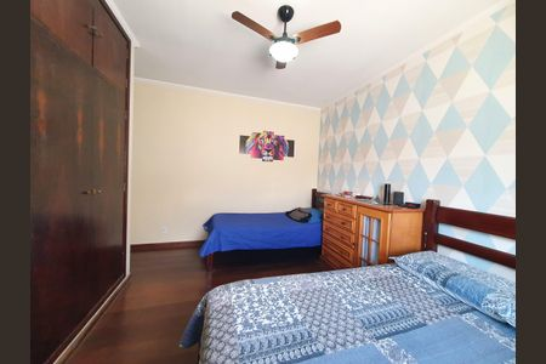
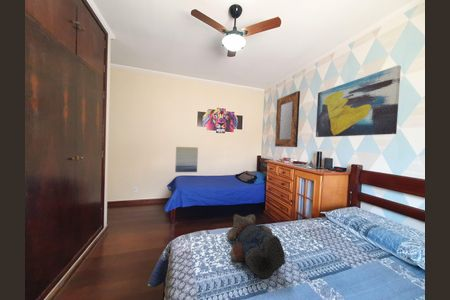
+ wall art (349, 109)
+ wall art (186, 159)
+ home mirror (286, 121)
+ teddy bear (249, 236)
